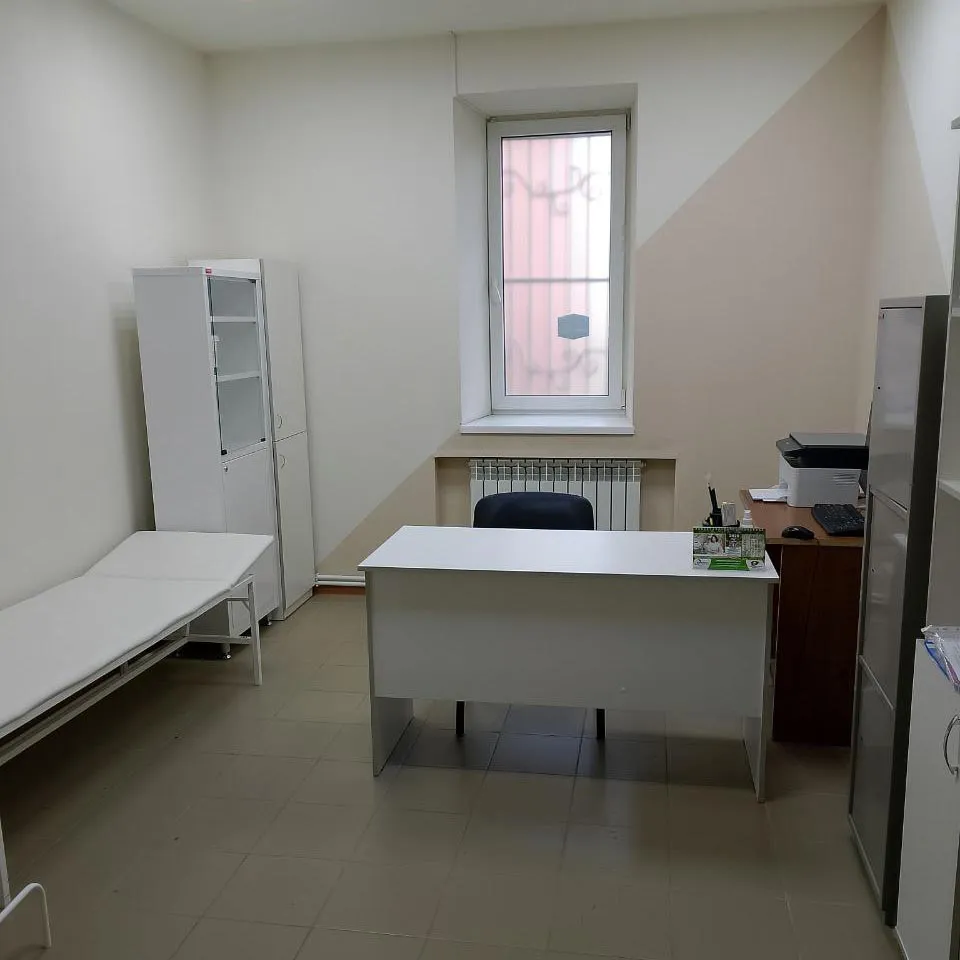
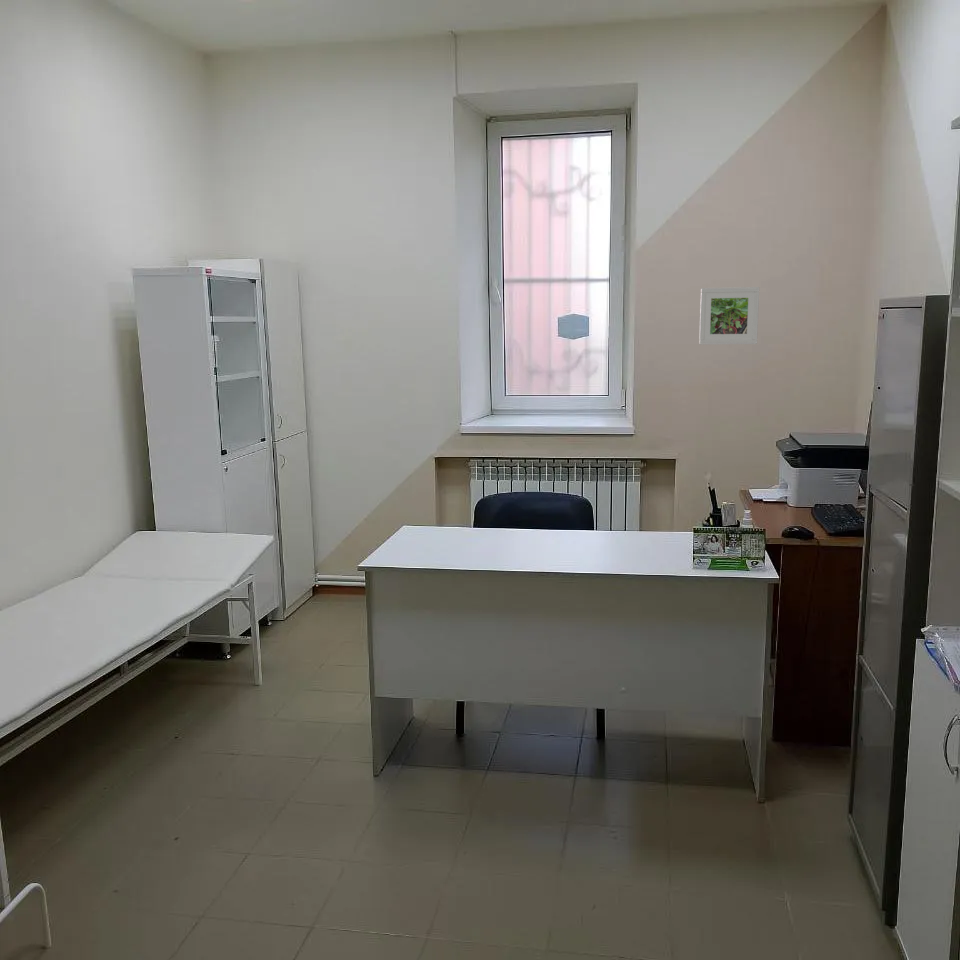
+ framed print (728, 316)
